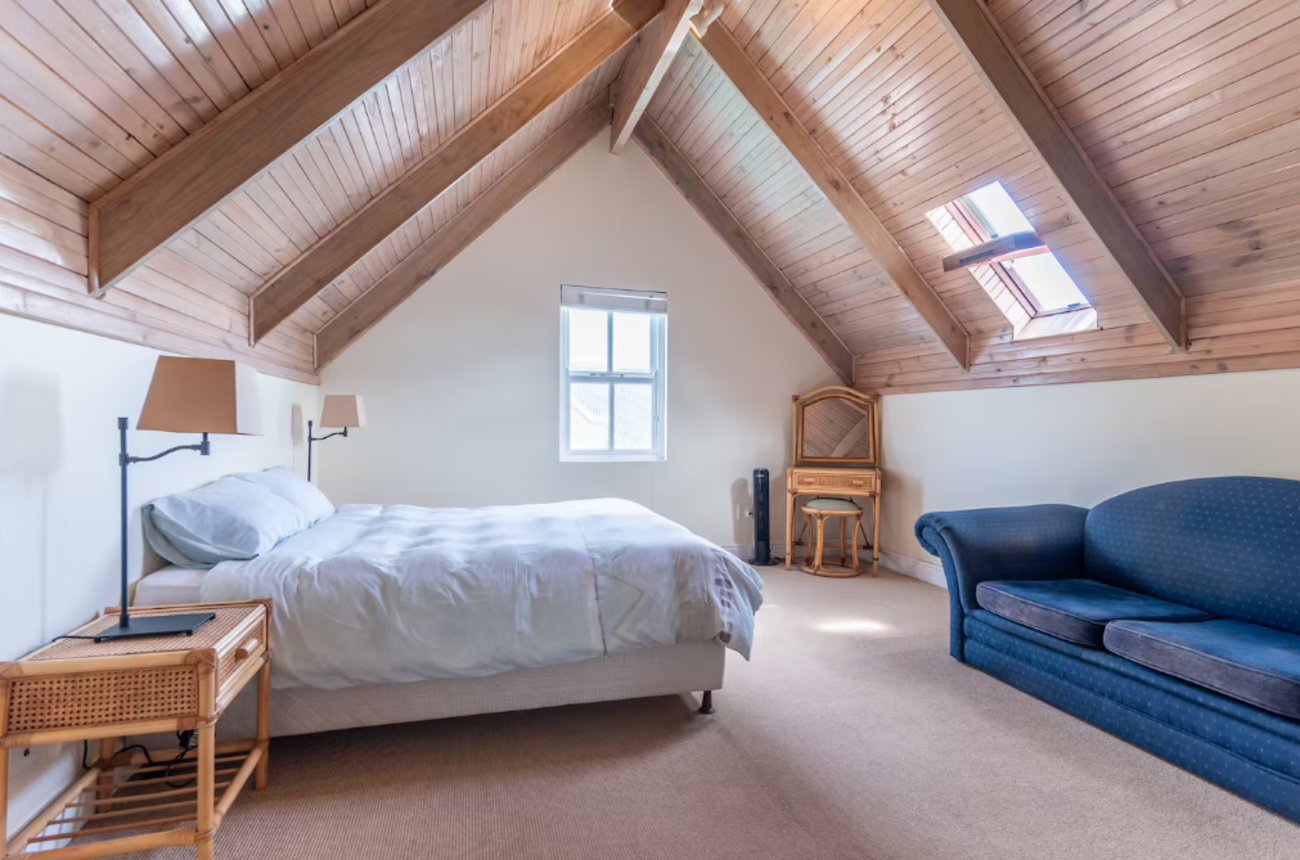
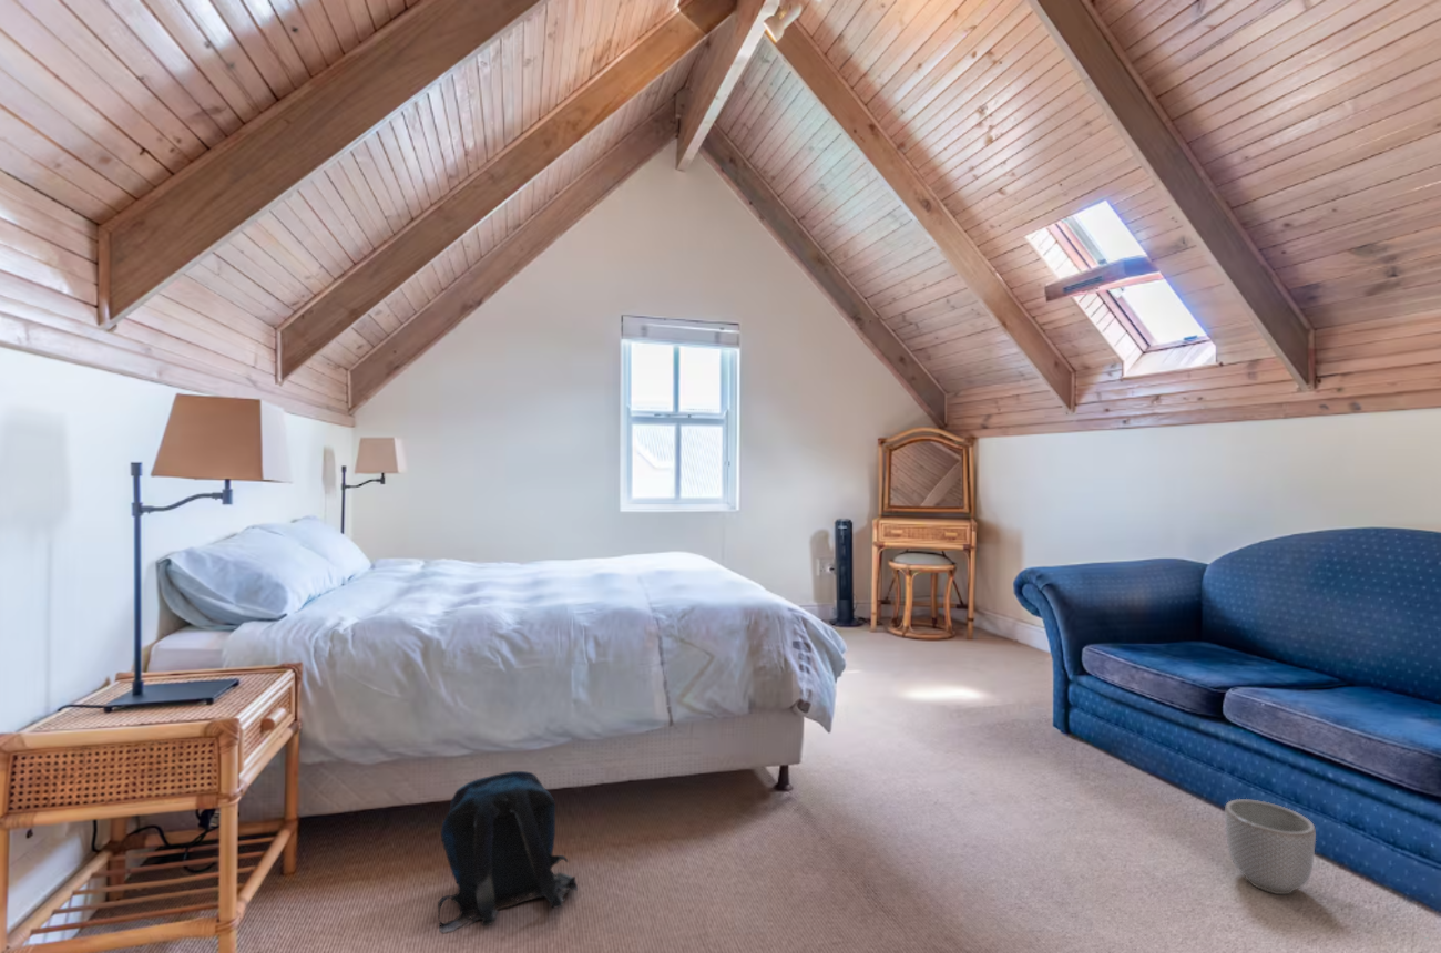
+ backpack (509, 840)
+ planter (1268, 849)
